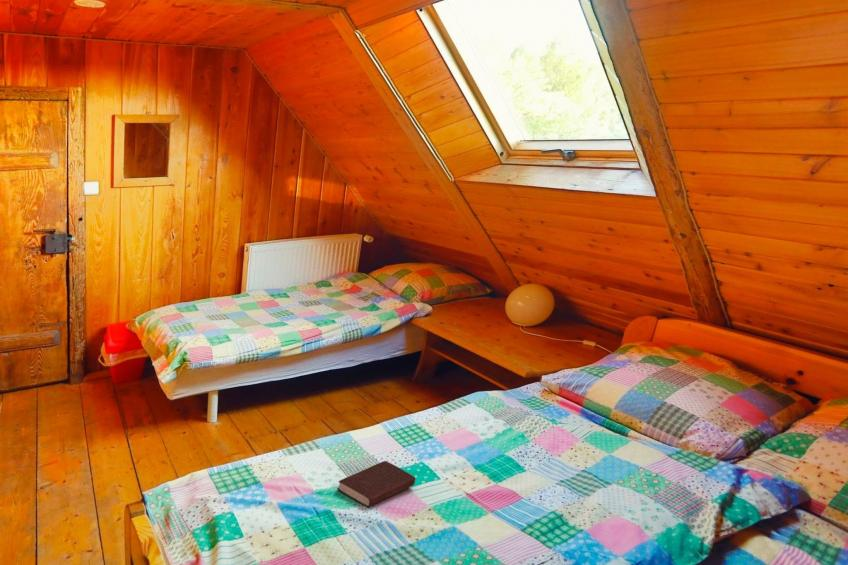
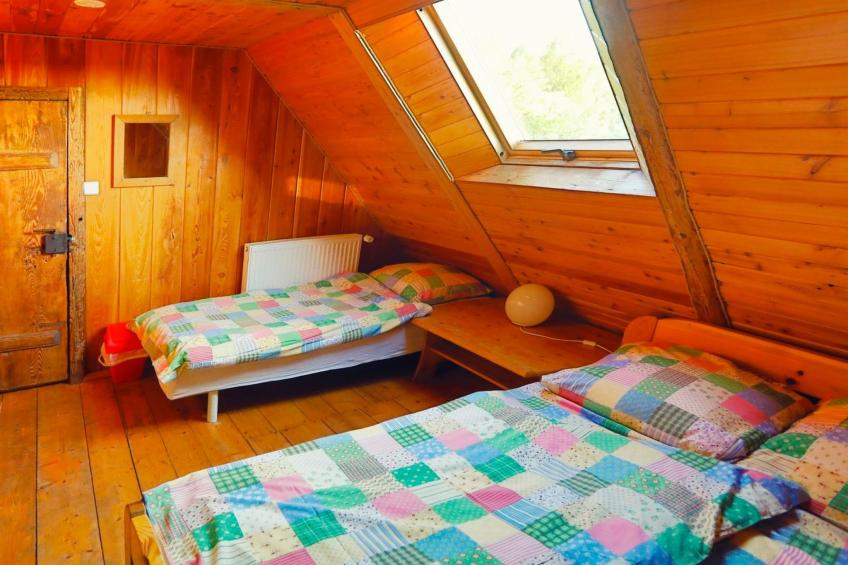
- book (377, 482)
